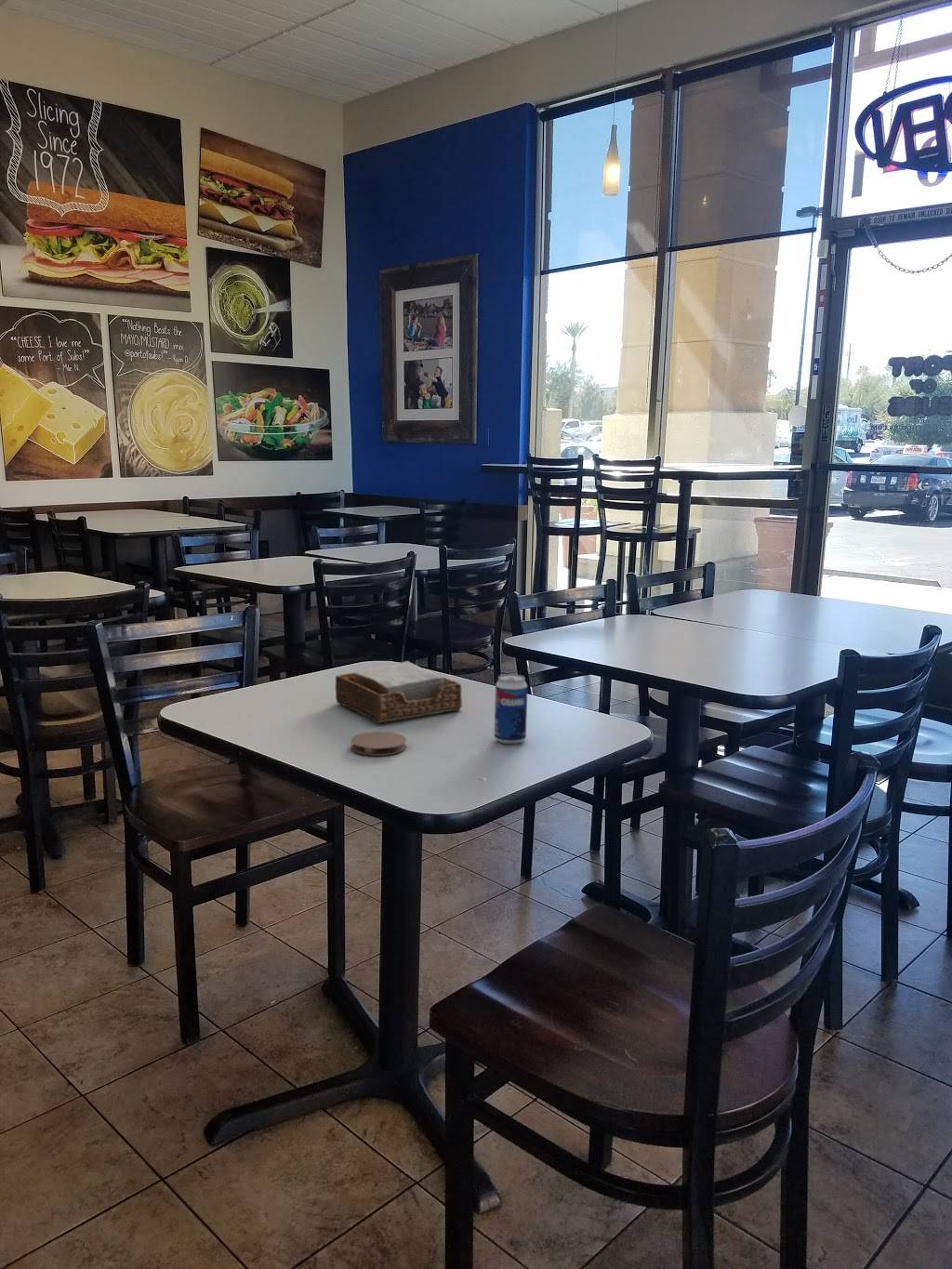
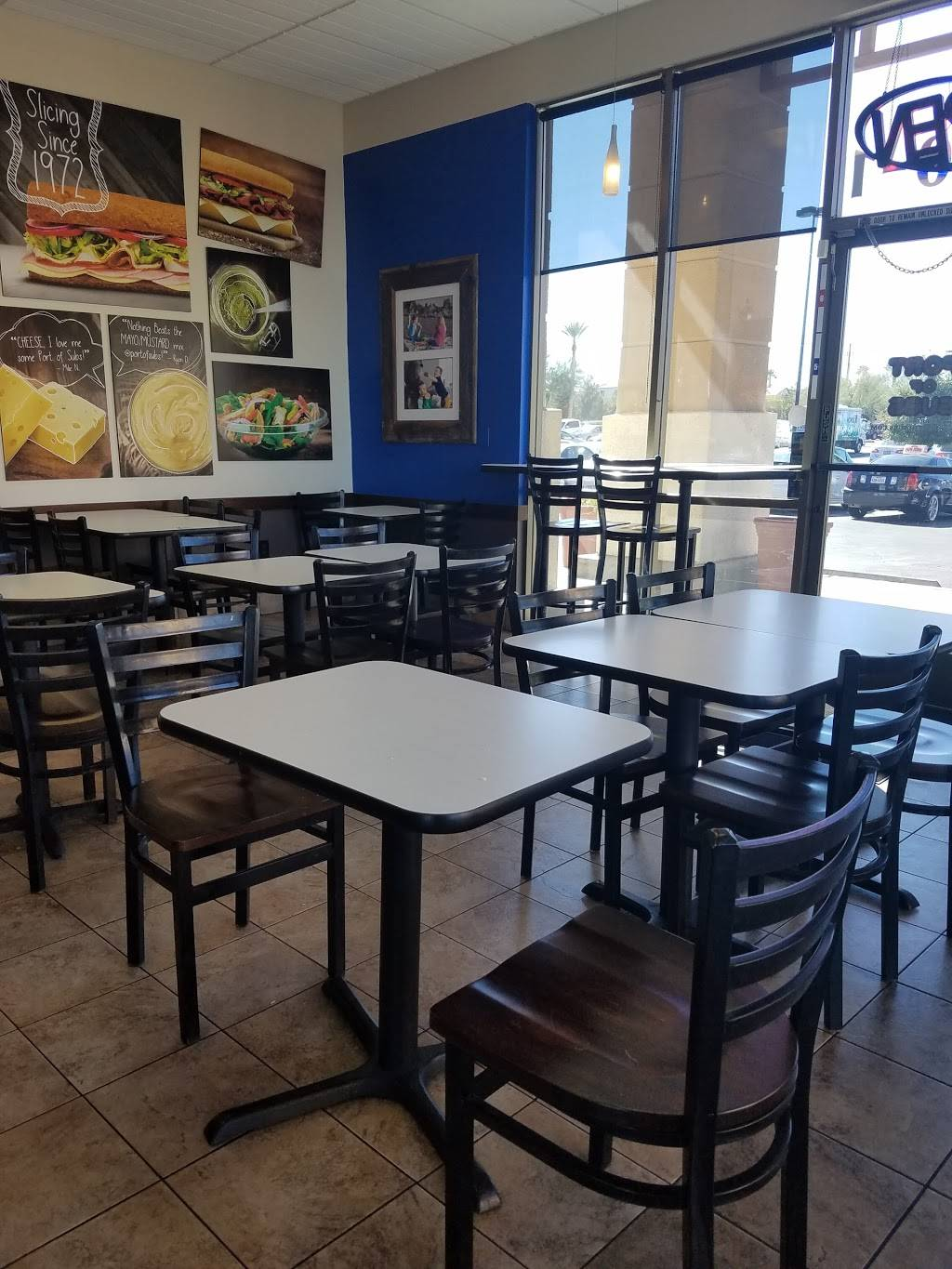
- napkin holder (397, 688)
- beverage can (510, 708)
- coaster (378, 743)
